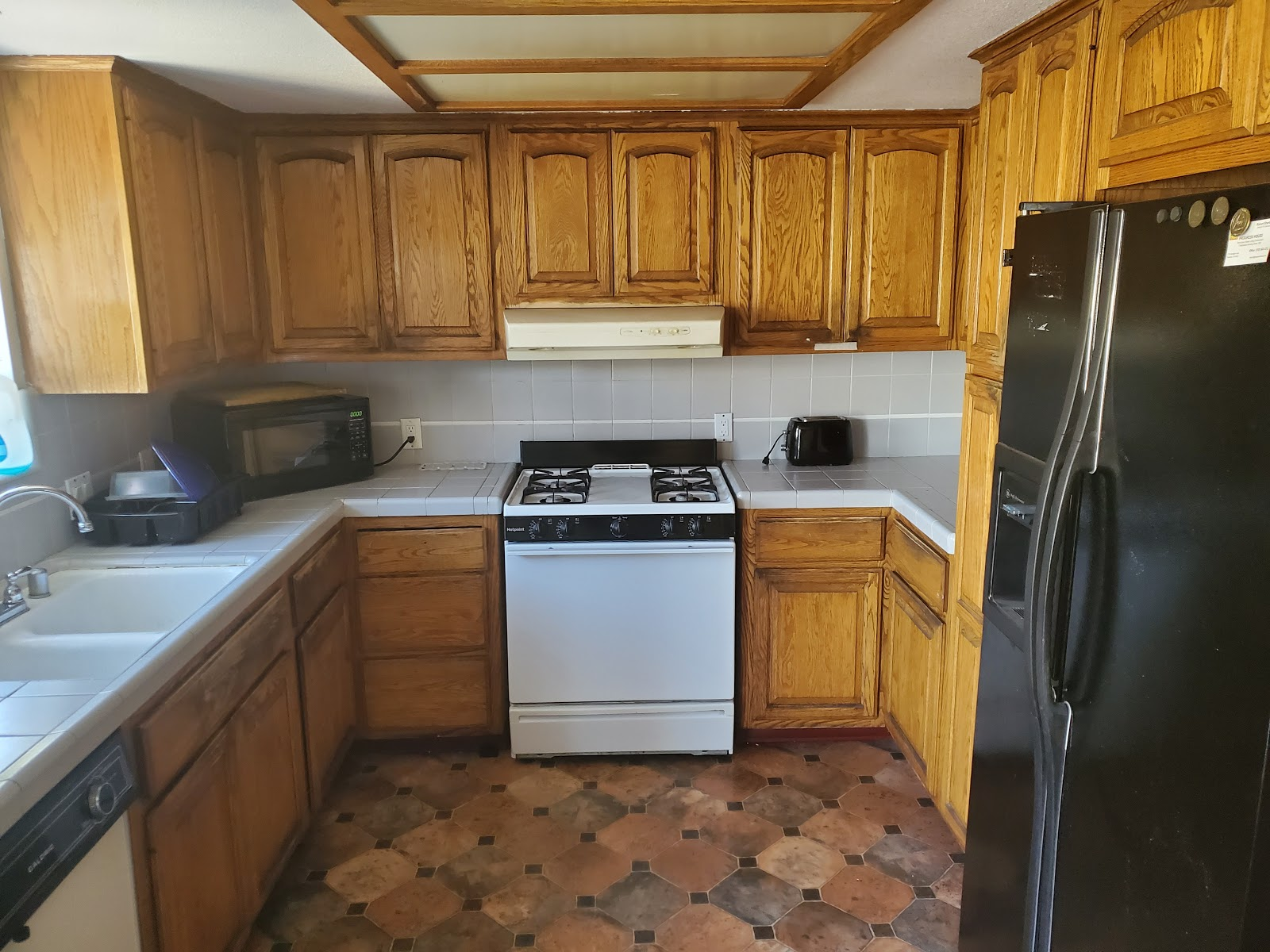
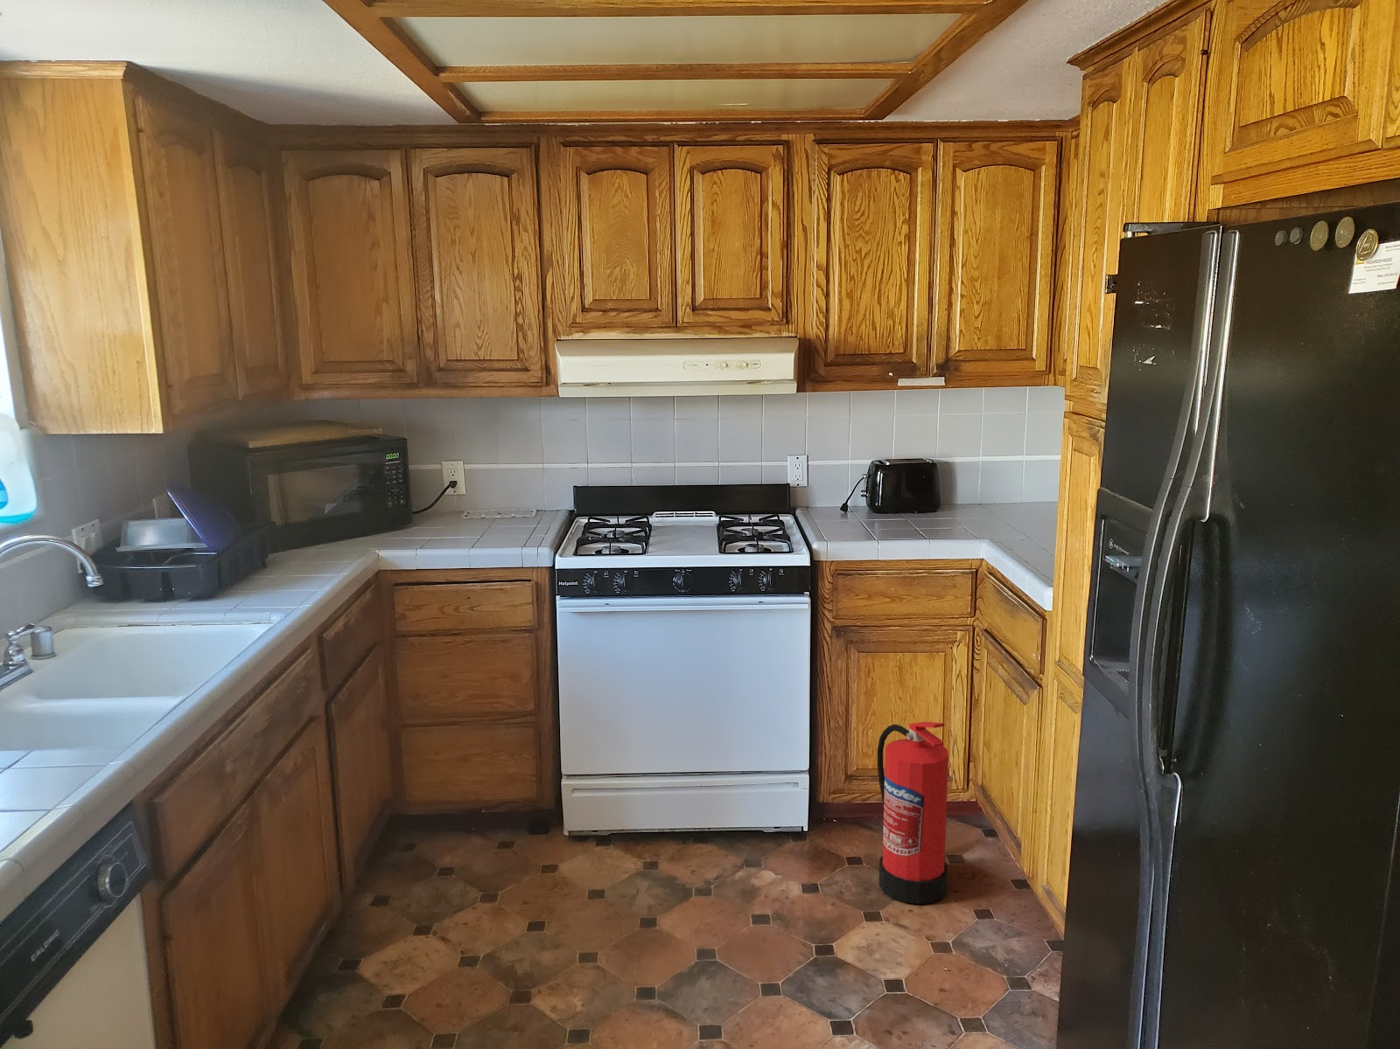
+ fire extinguisher (906, 792)
